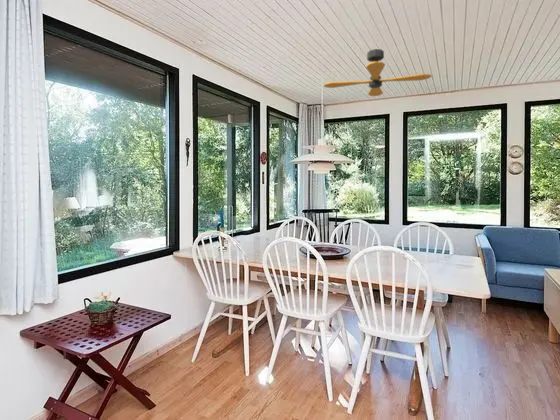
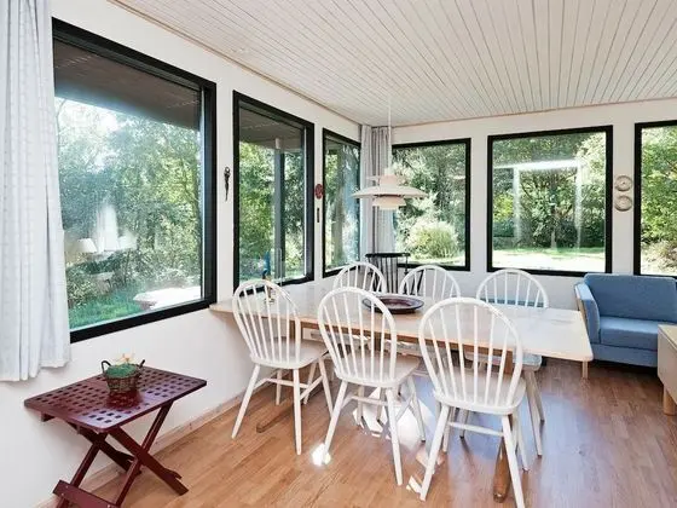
- ceiling fan (375, 69)
